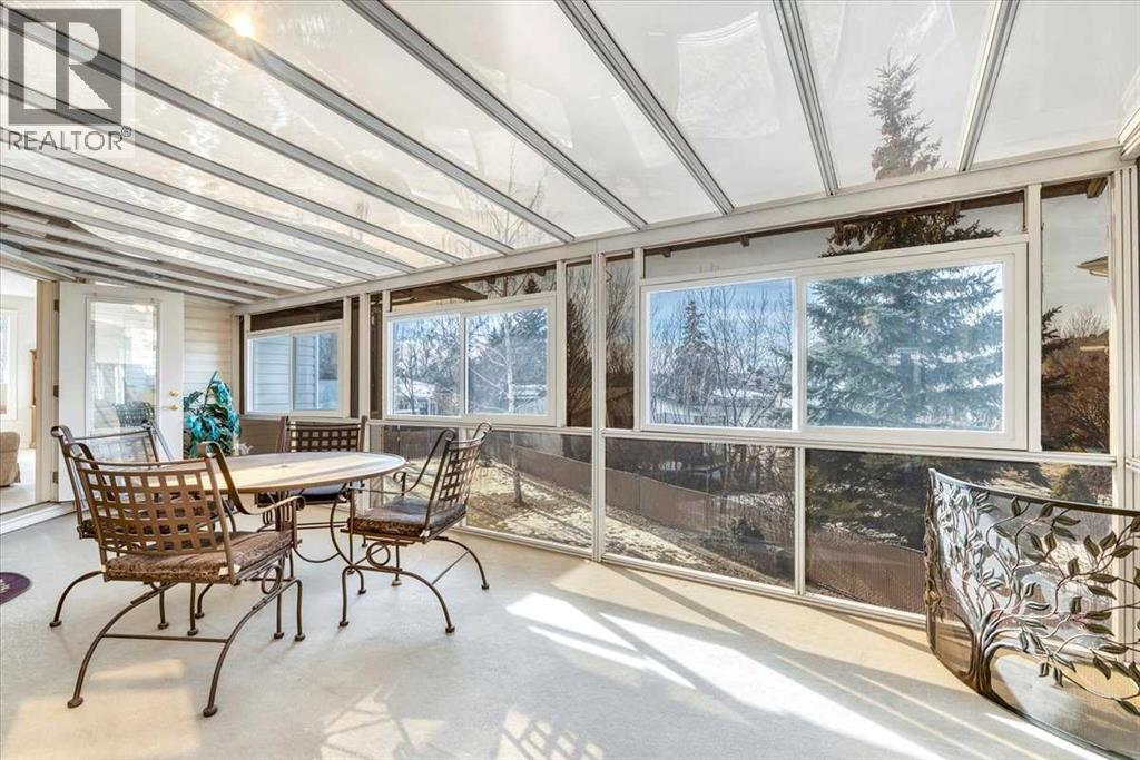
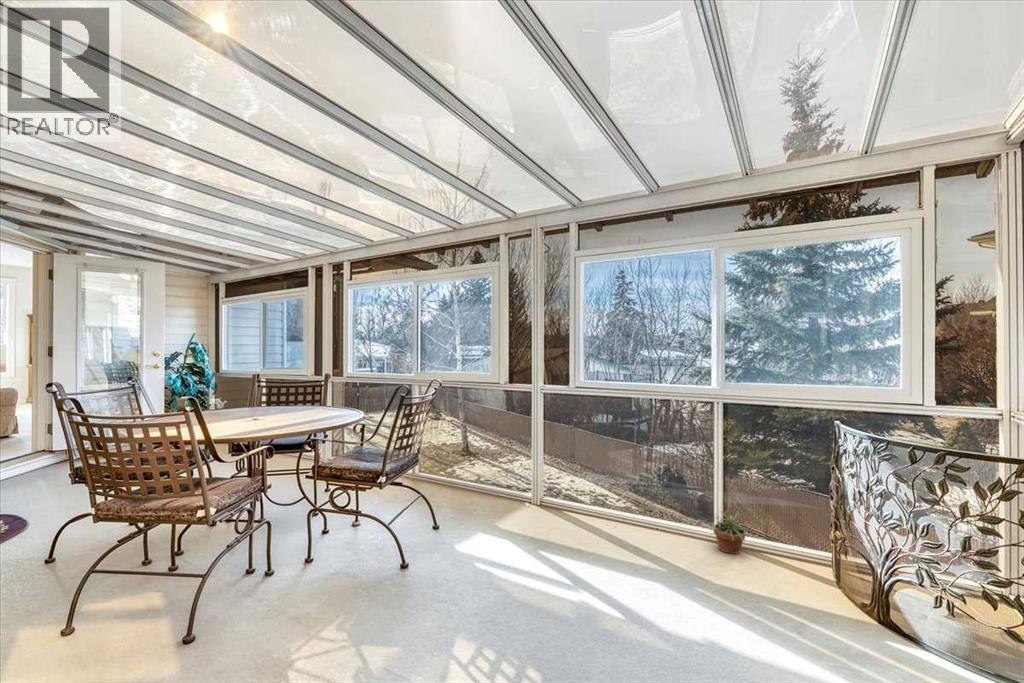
+ potted plant (730, 531)
